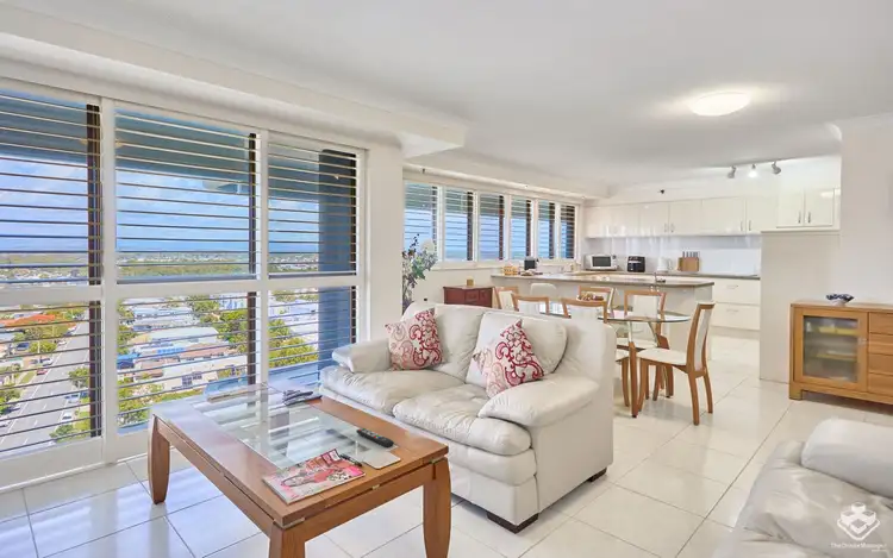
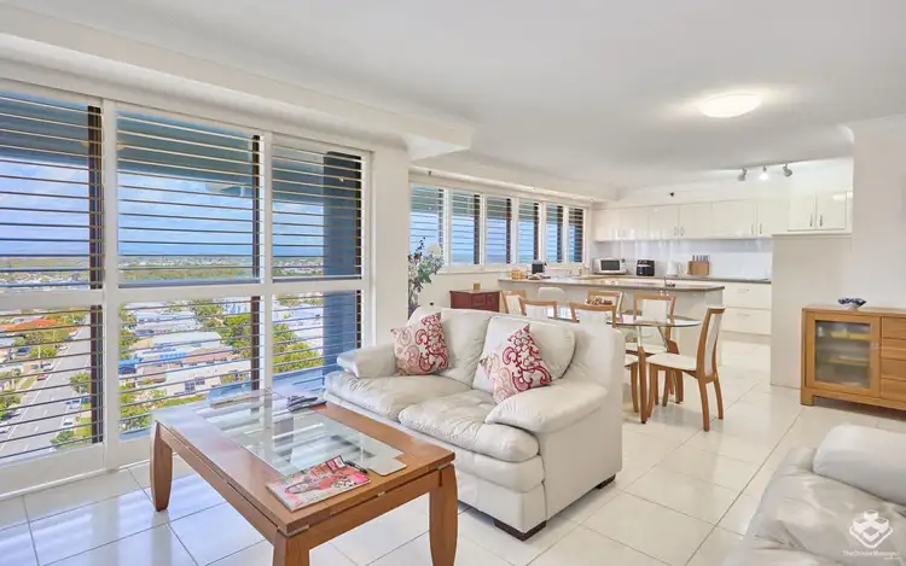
- remote control (374, 437)
